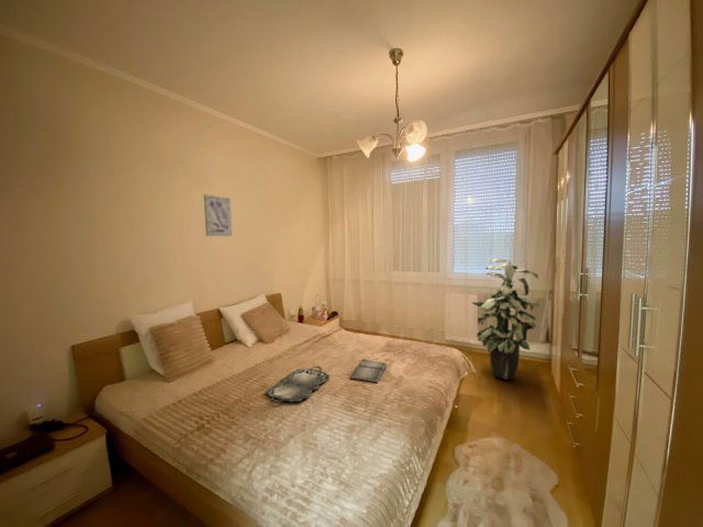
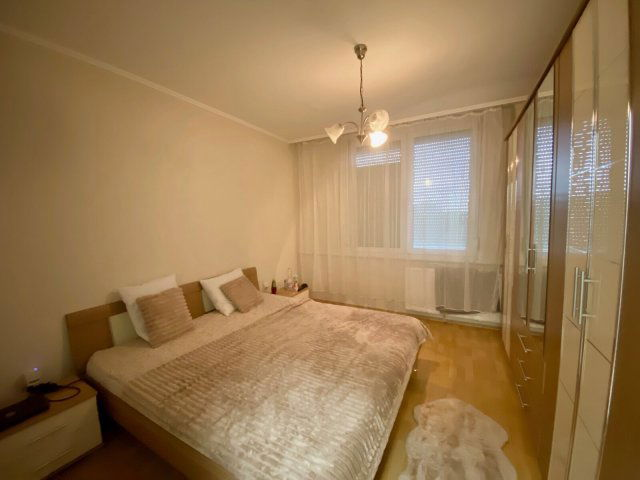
- serving tray (299, 383)
- hardback book (369, 369)
- indoor plant (503, 317)
- wall art (219, 216)
